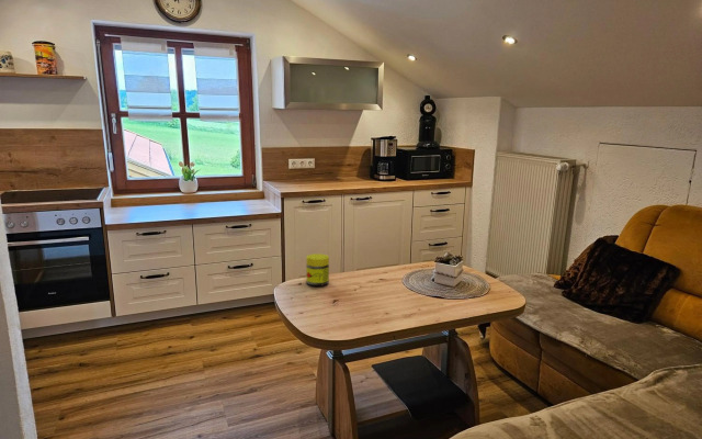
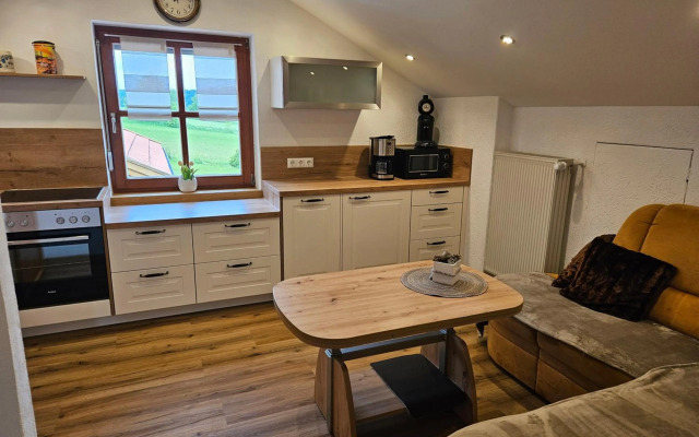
- jar (317, 270)
